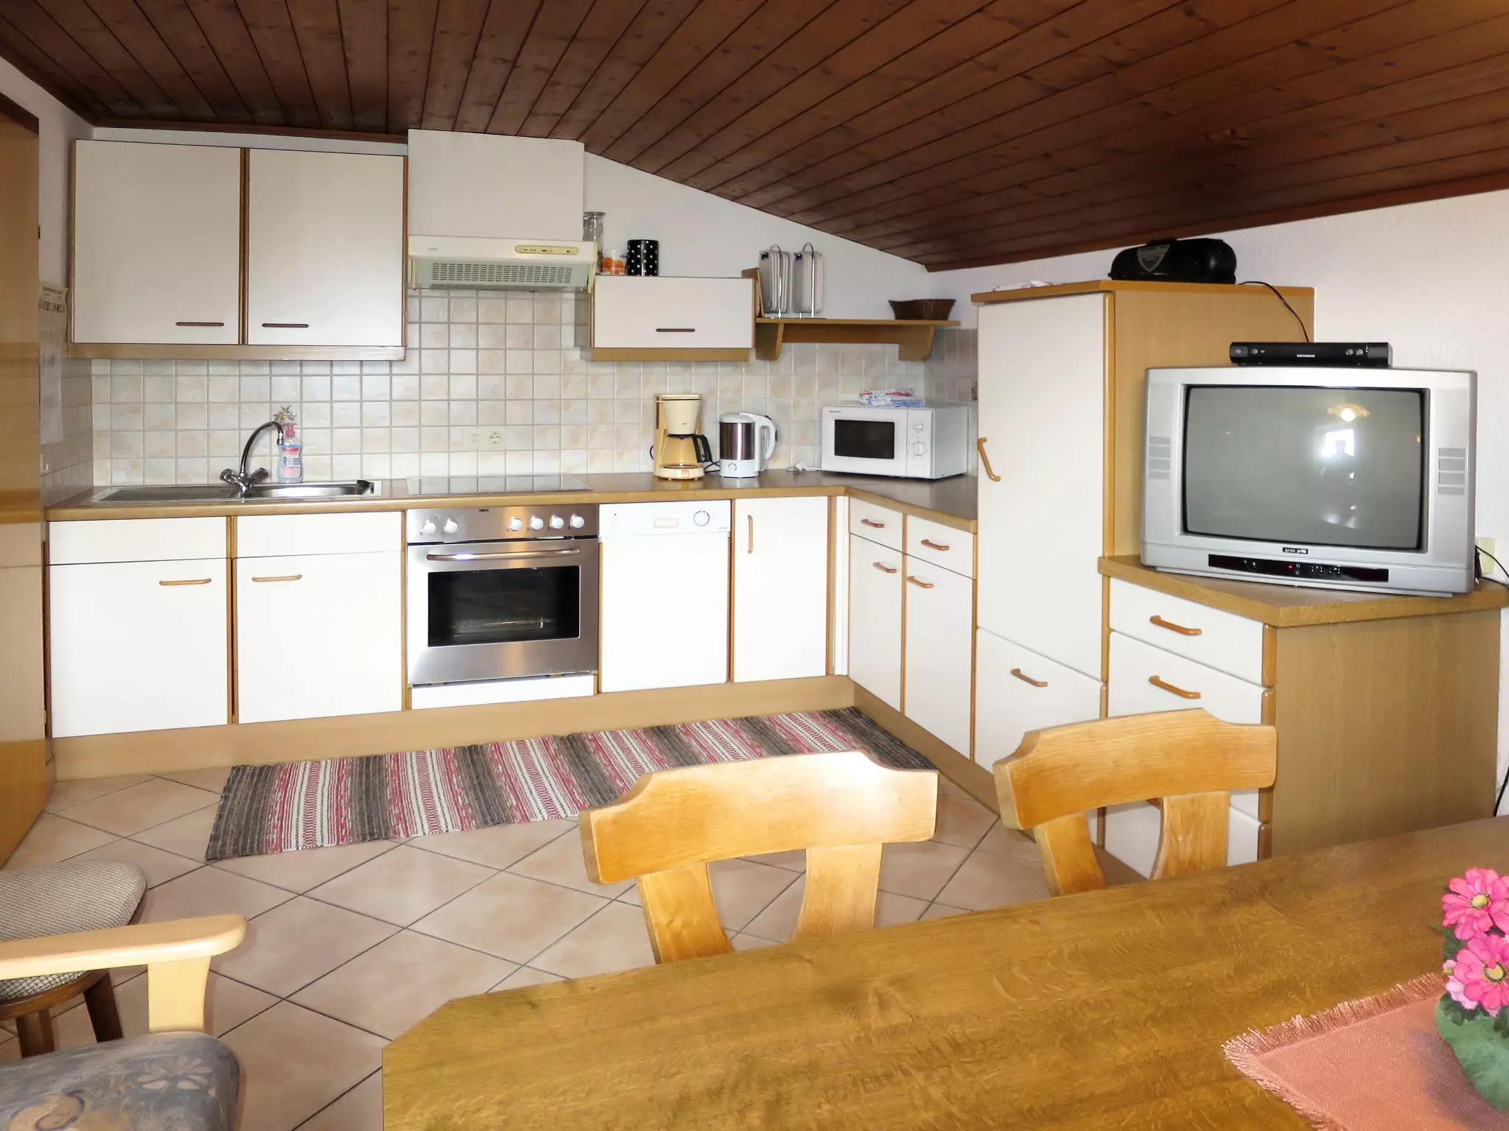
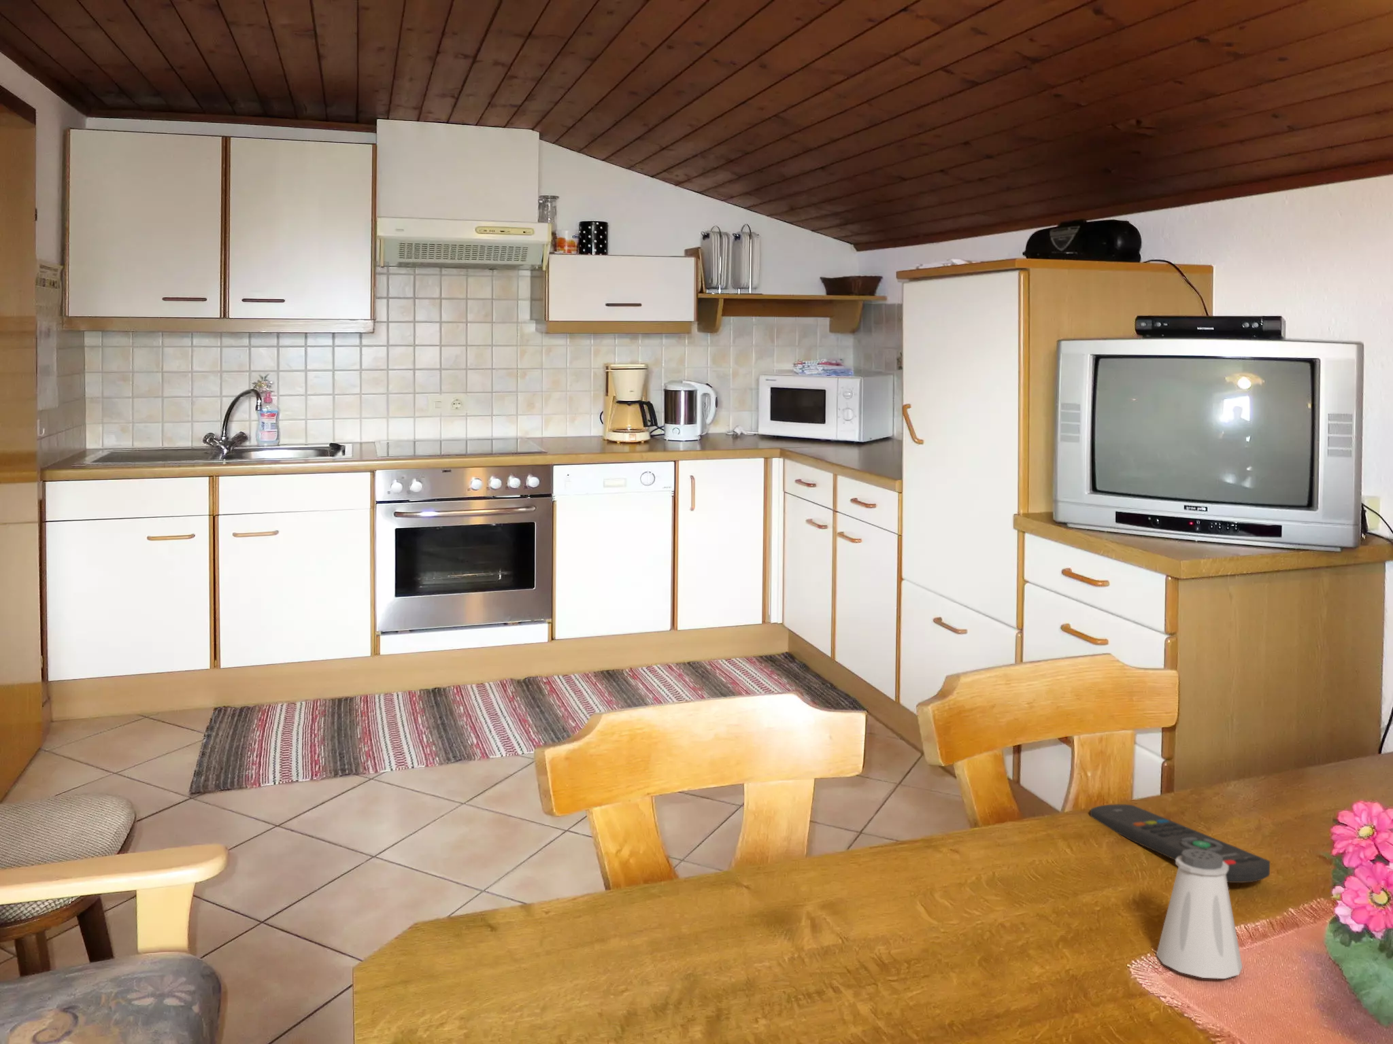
+ saltshaker (1200, 908)
+ remote control (1174, 839)
